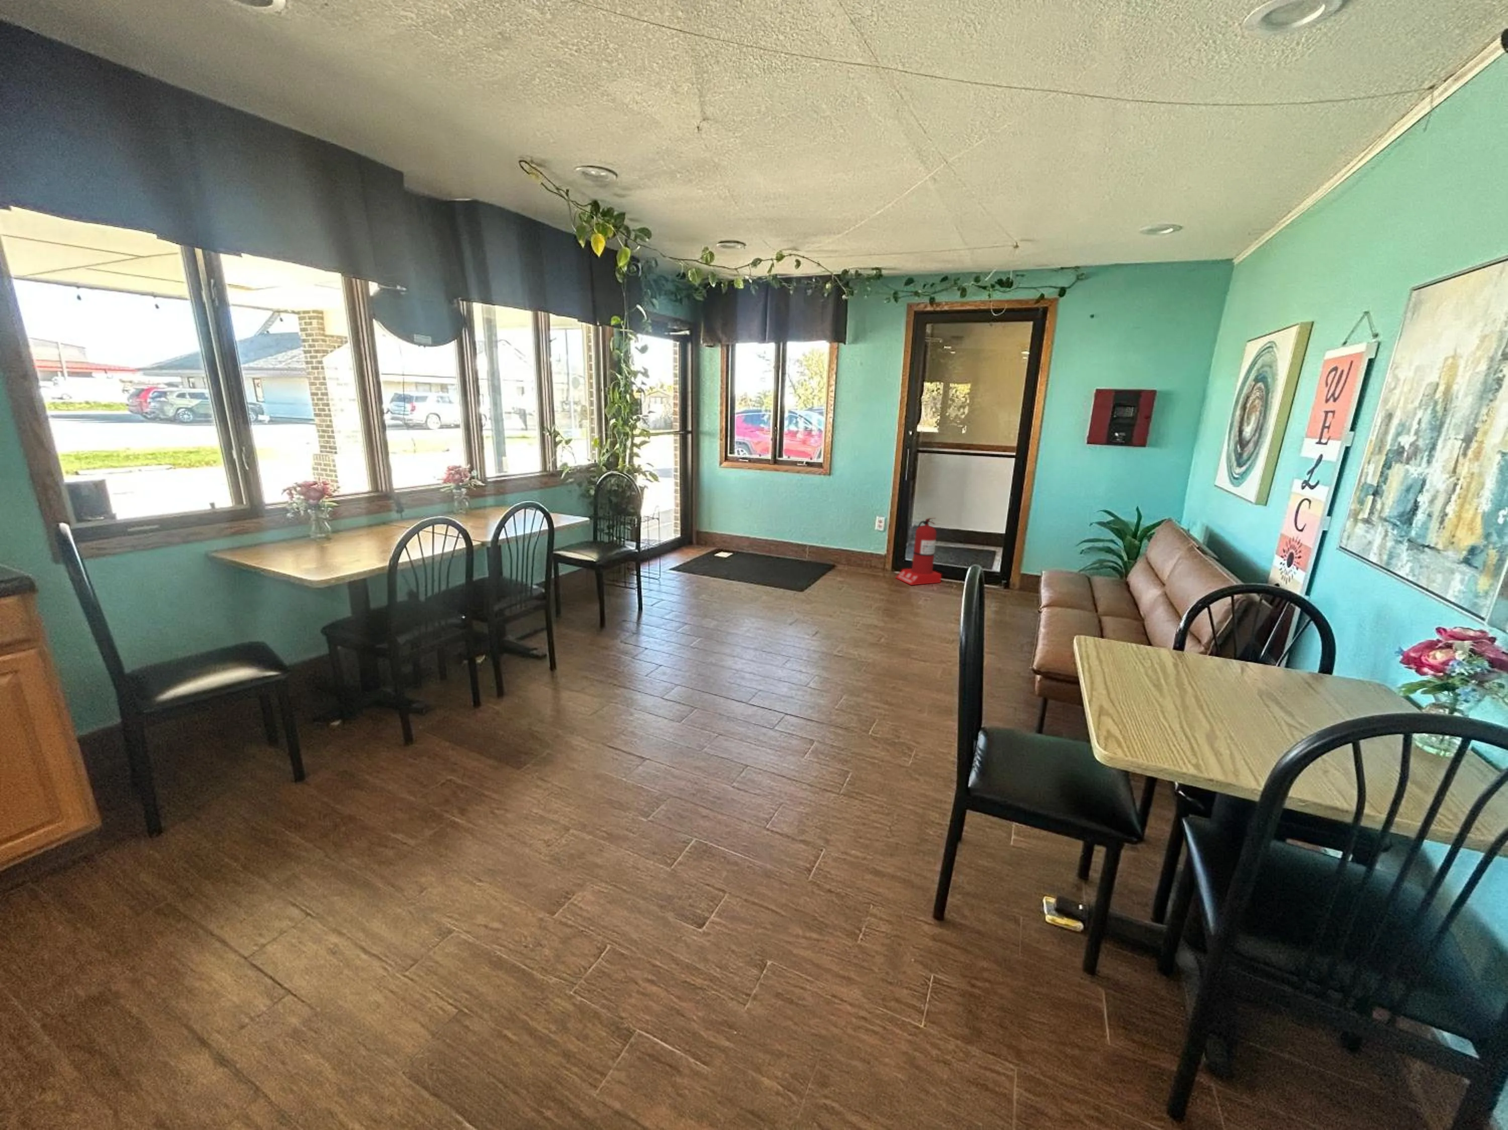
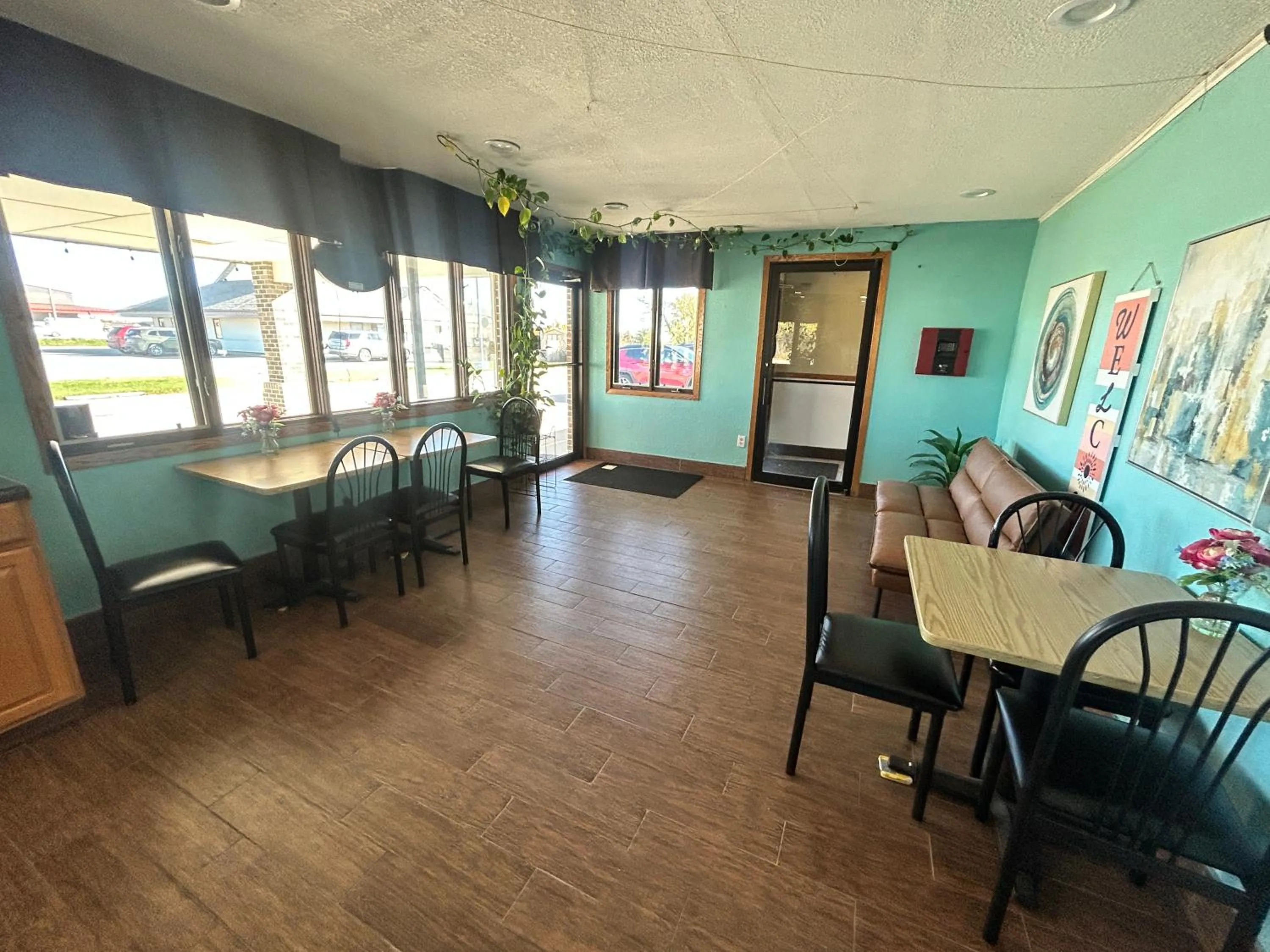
- fire extinguisher (921, 548)
